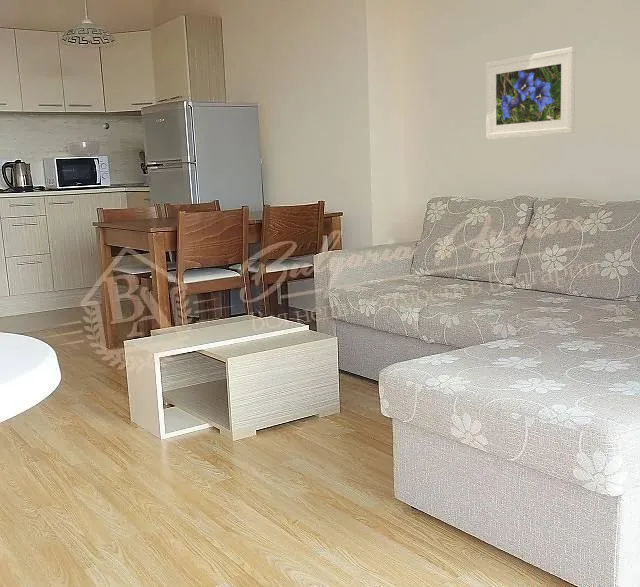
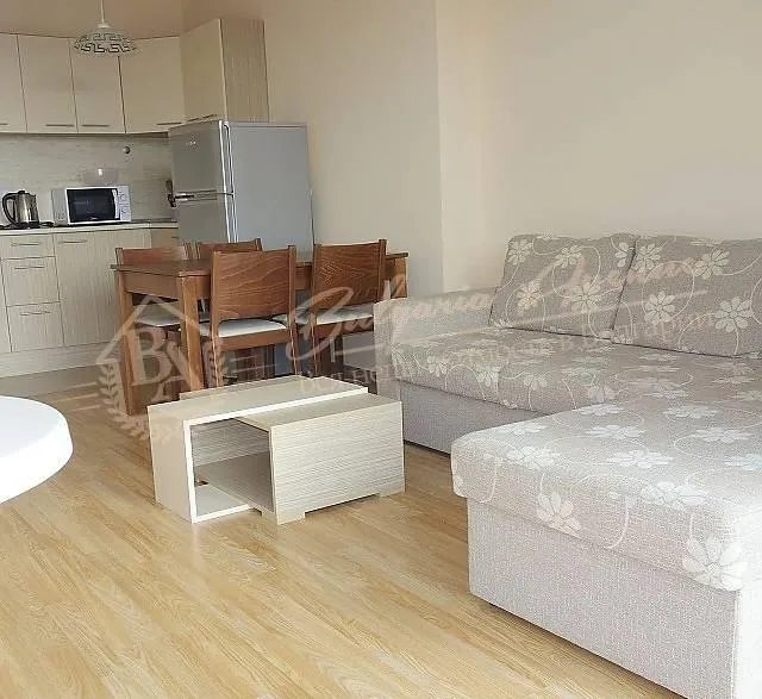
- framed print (527, 96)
